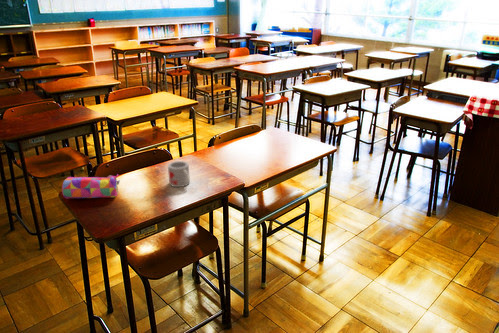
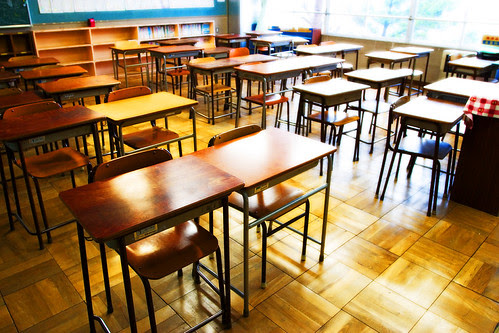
- mug (180, 174)
- pencil case (91, 186)
